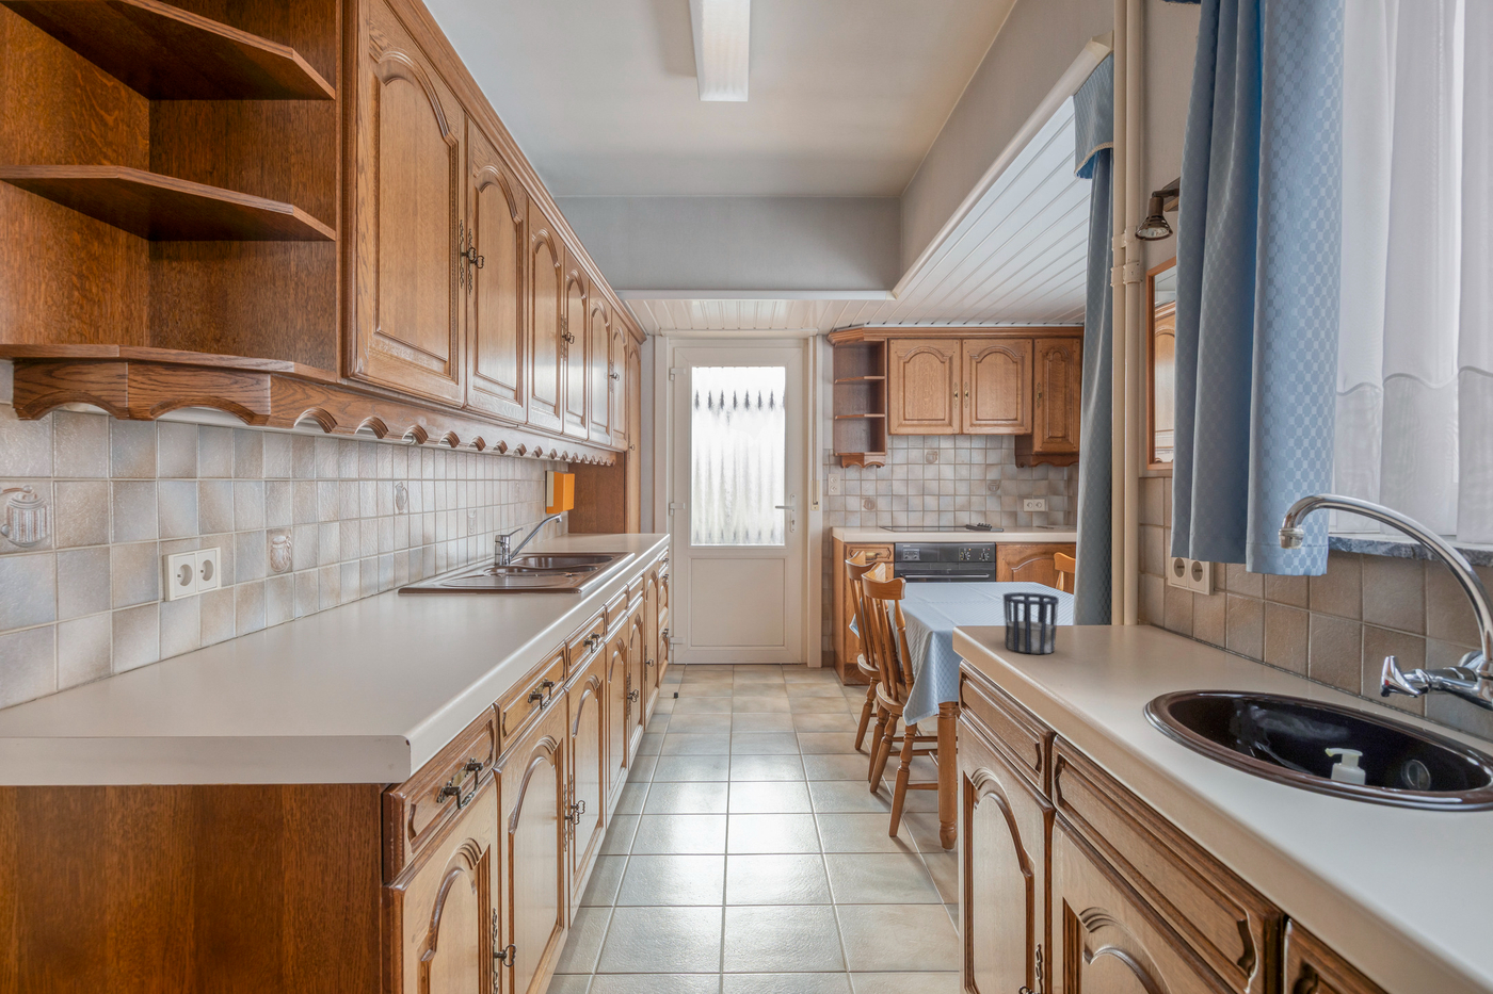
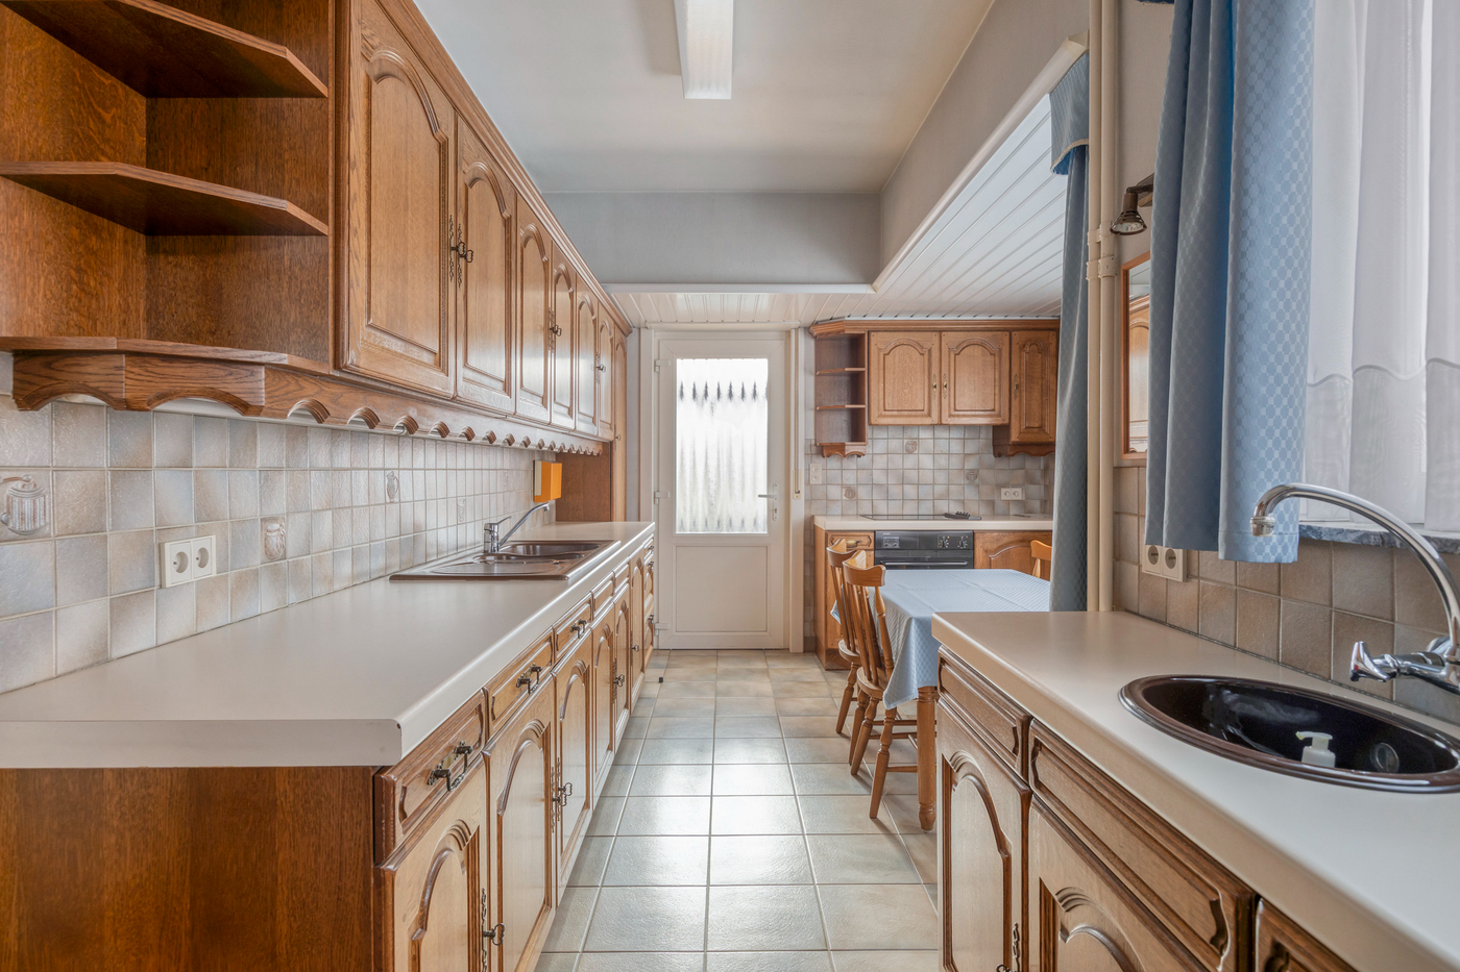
- cup (1029, 622)
